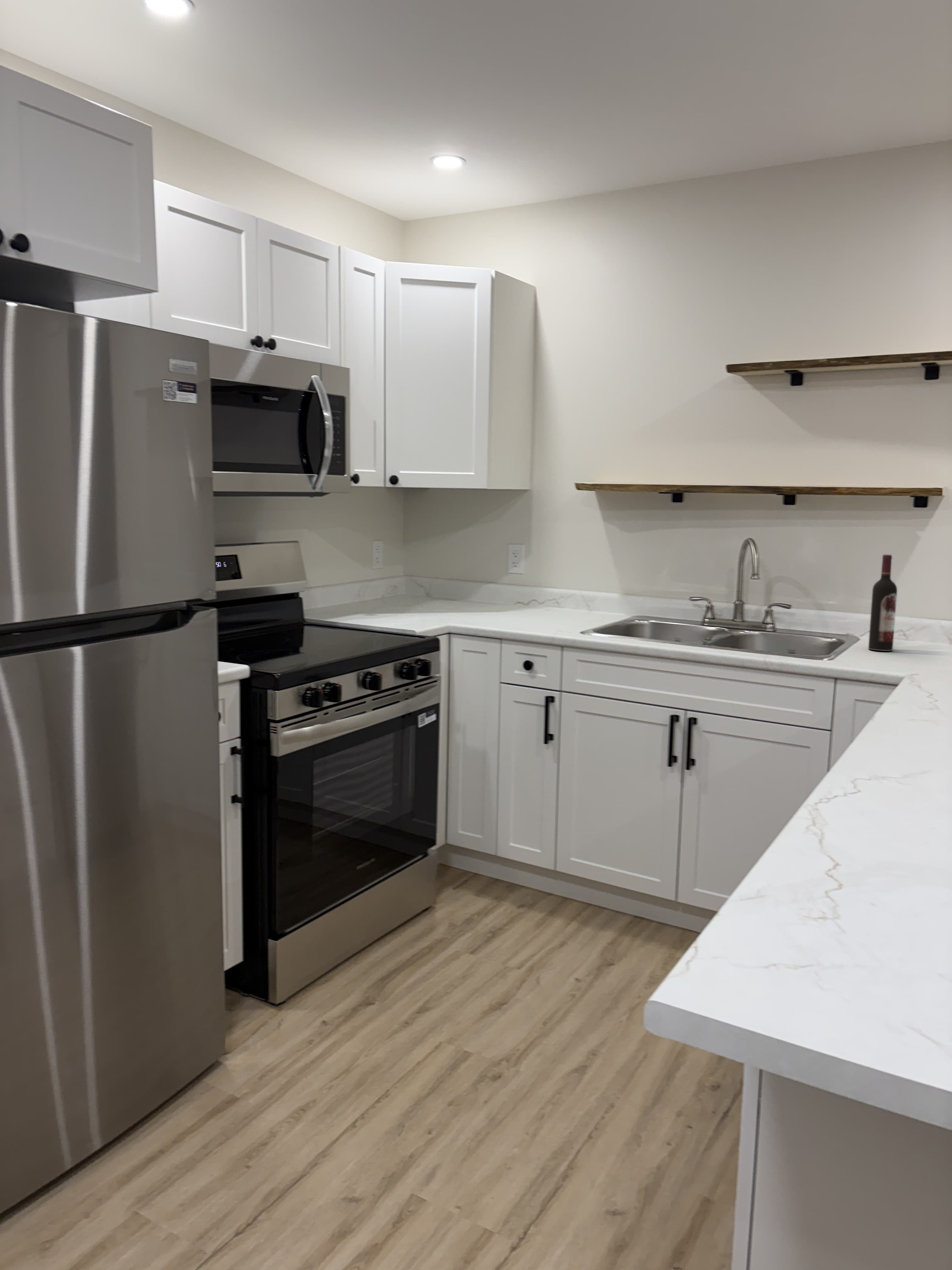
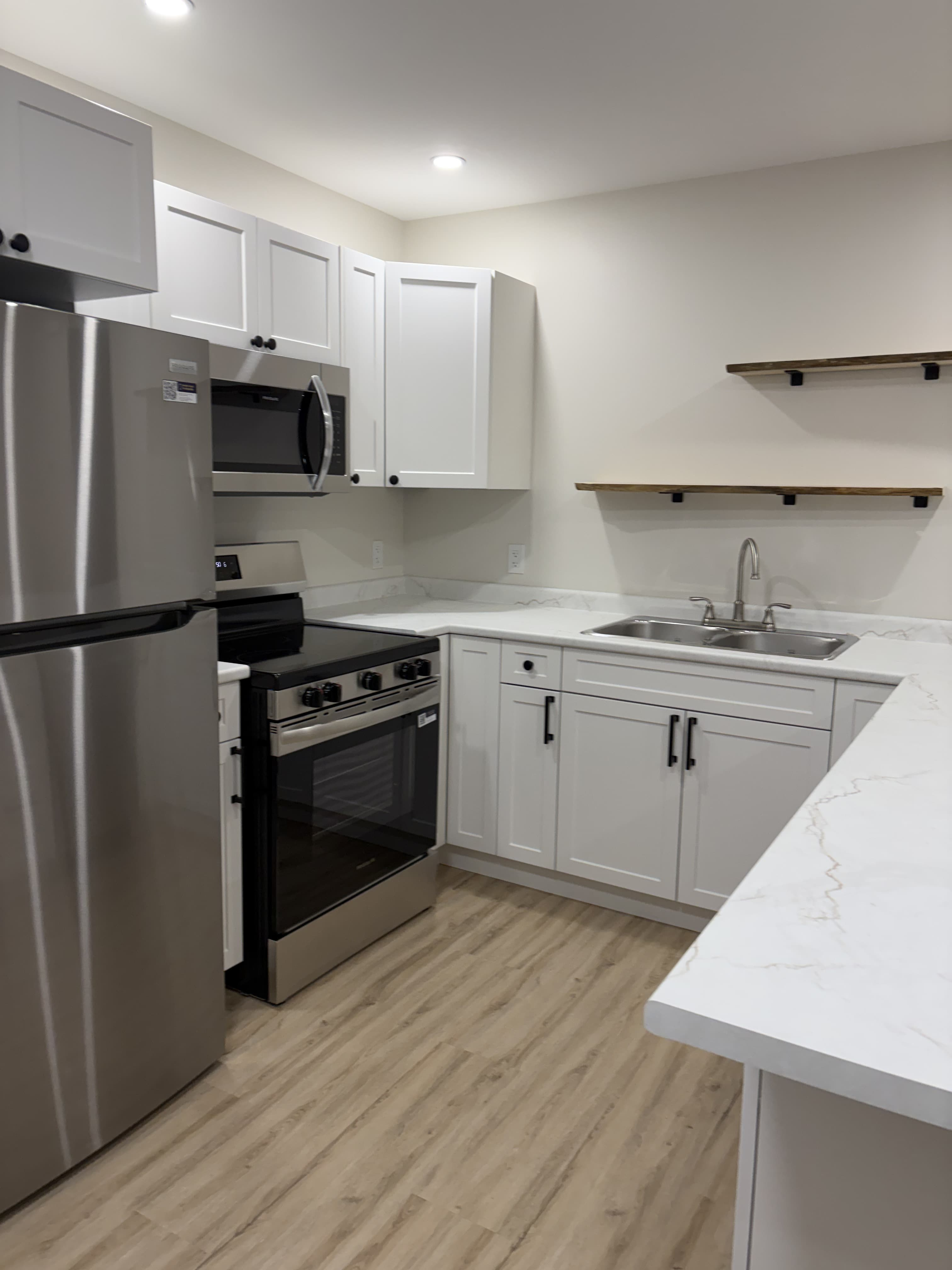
- wine bottle (884, 602)
